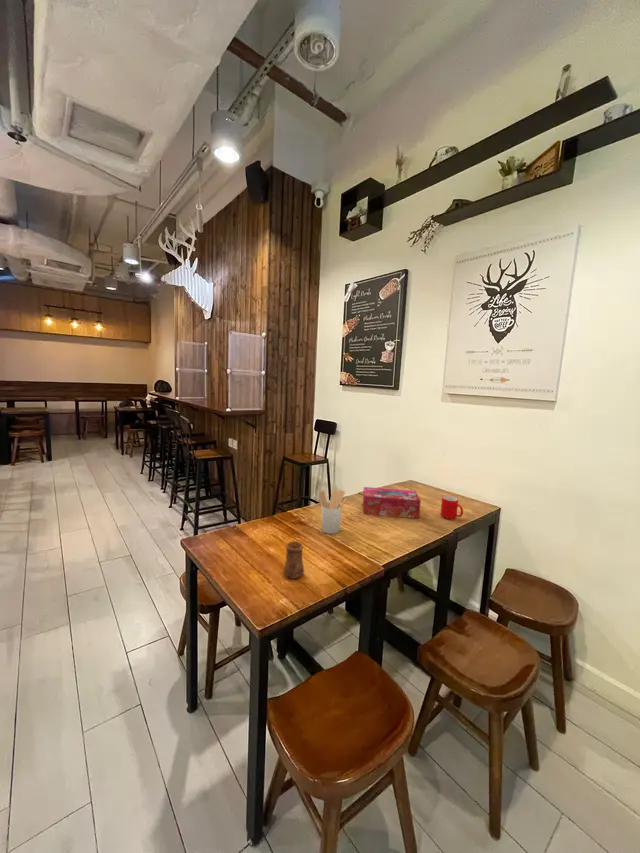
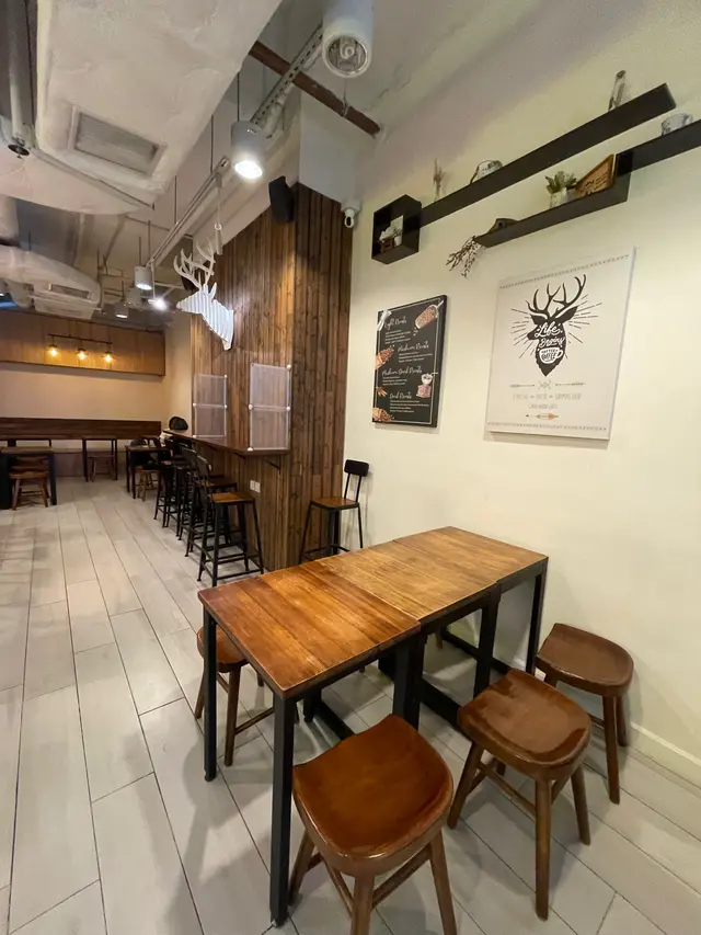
- cup (452, 509)
- utensil holder (333, 509)
- tissue box (390, 502)
- cup (294, 559)
